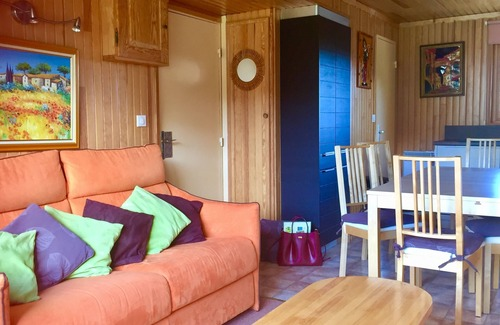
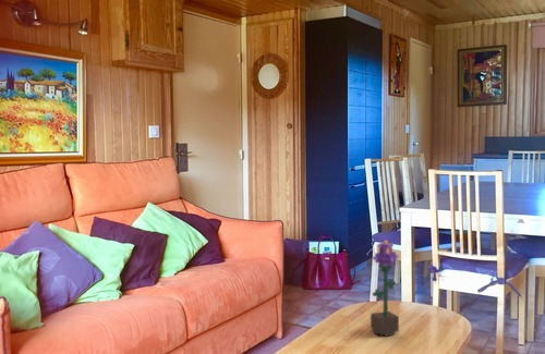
+ potted flower (385, 286)
